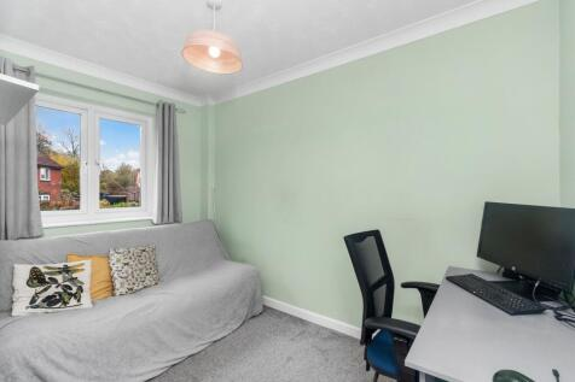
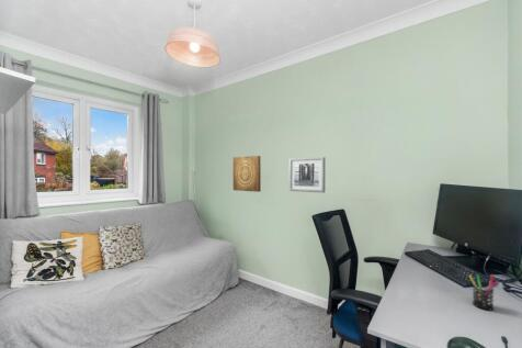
+ pen holder (483, 290)
+ wall art (306, 175)
+ wall art (246, 173)
